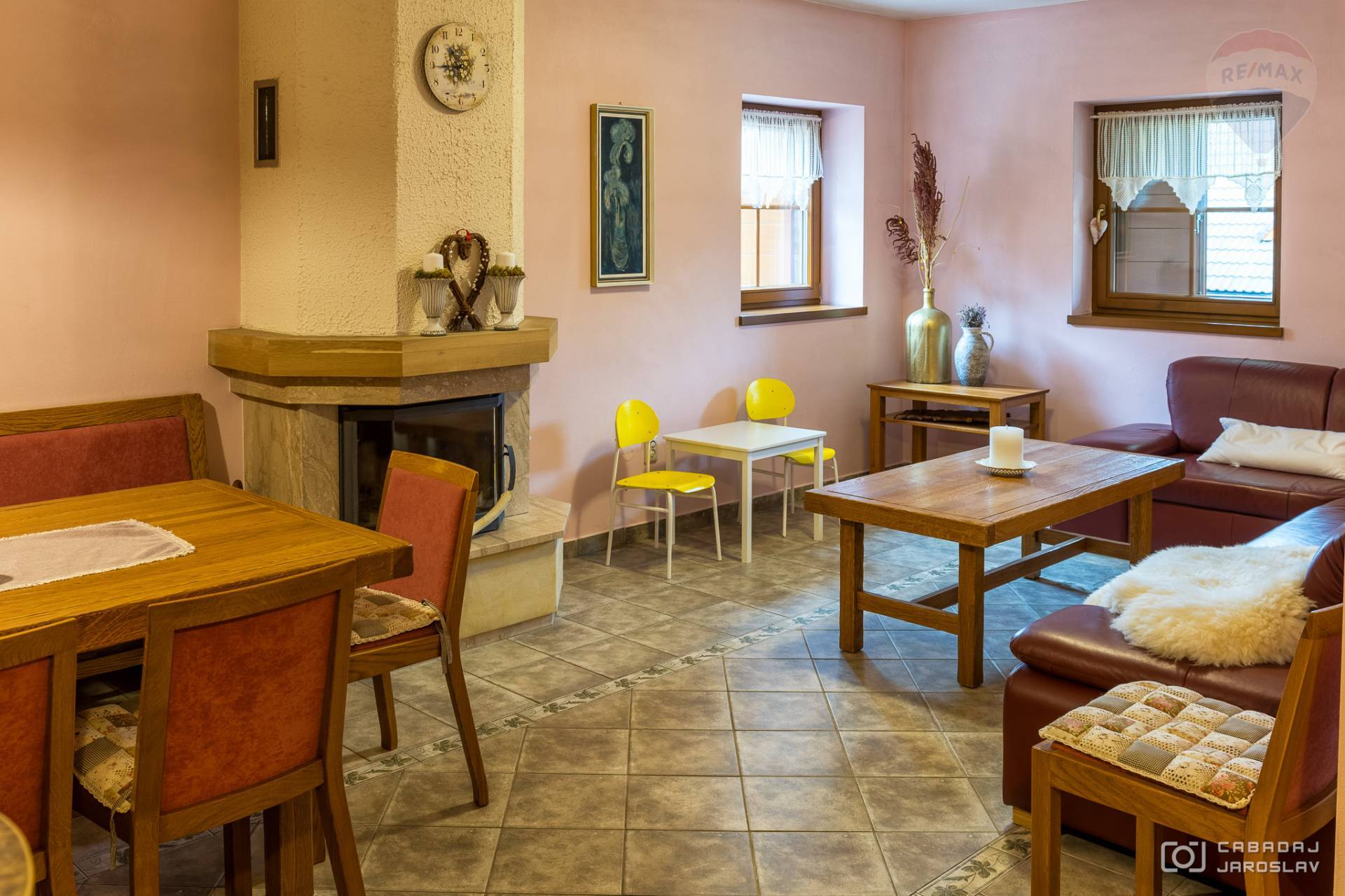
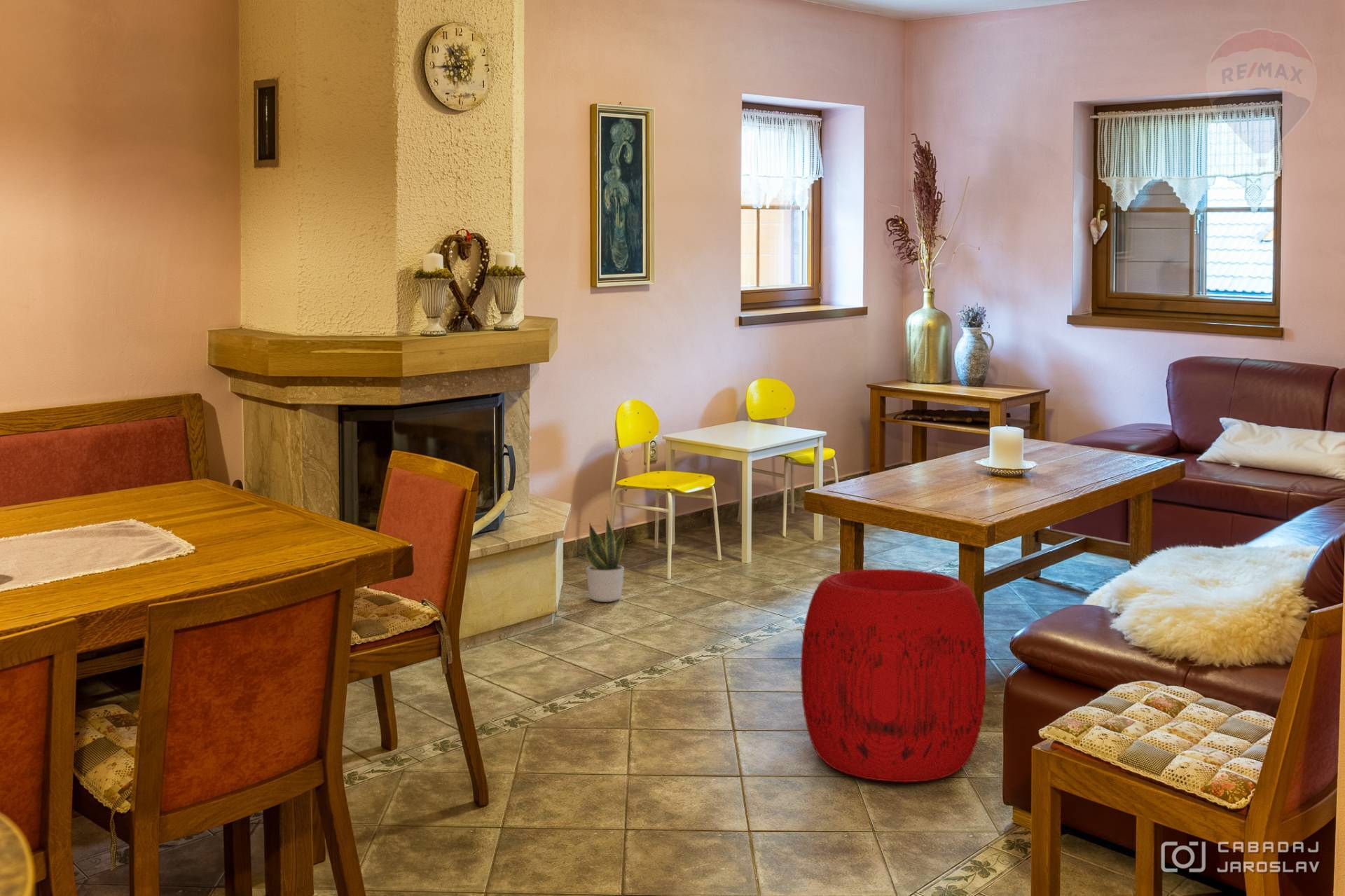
+ potted plant (606, 556)
+ pouf (892, 670)
